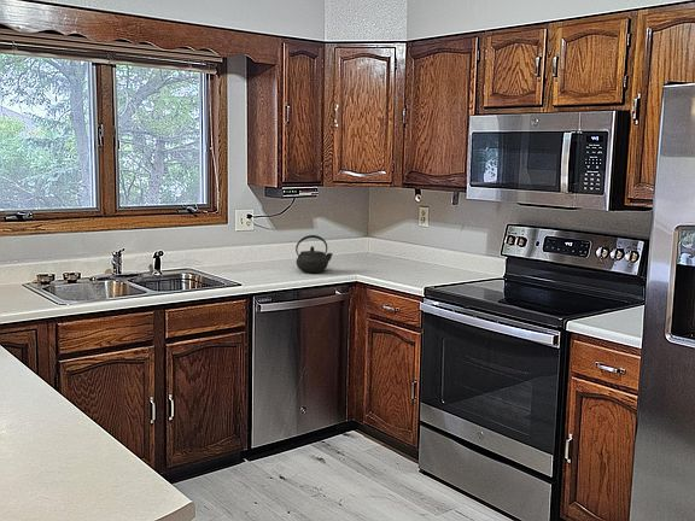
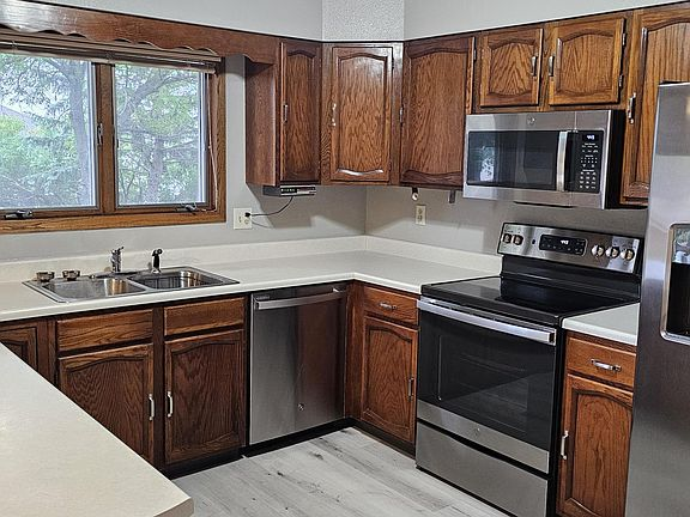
- kettle (314, 253)
